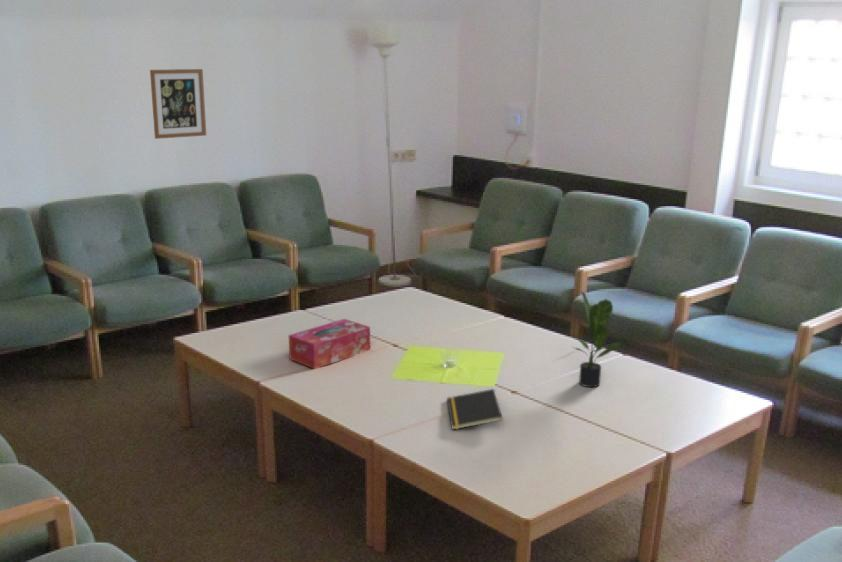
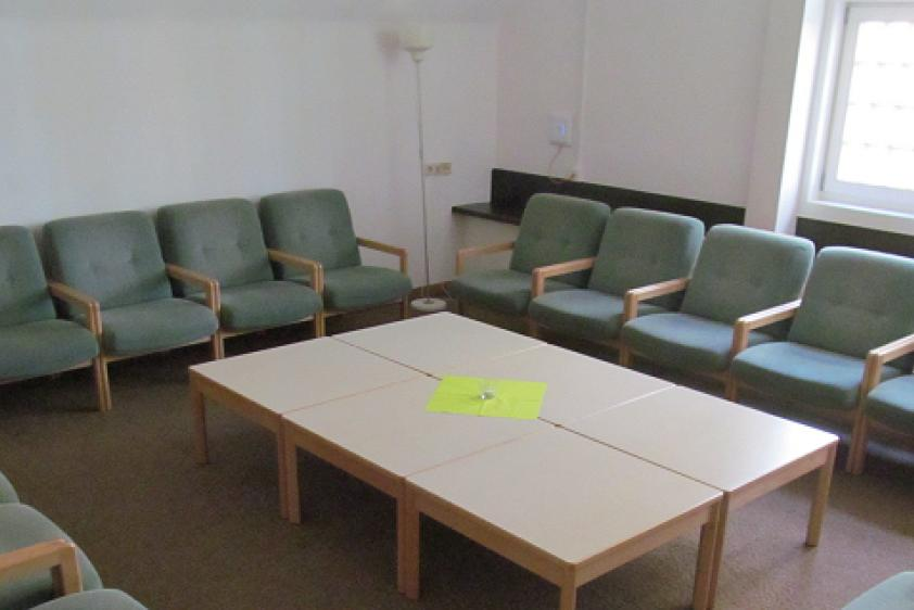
- wall art (178, 103)
- tissue box (330, 342)
- potted plant (598, 339)
- notepad (473, 408)
